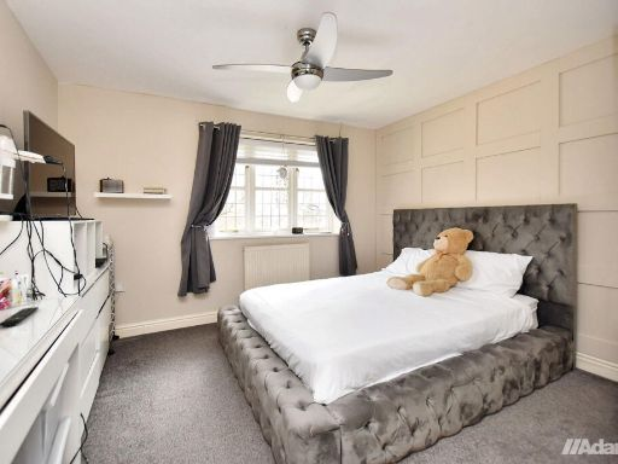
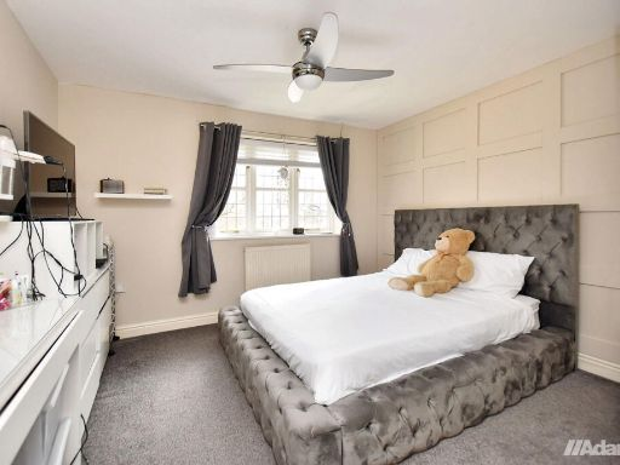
- remote control (21, 315)
